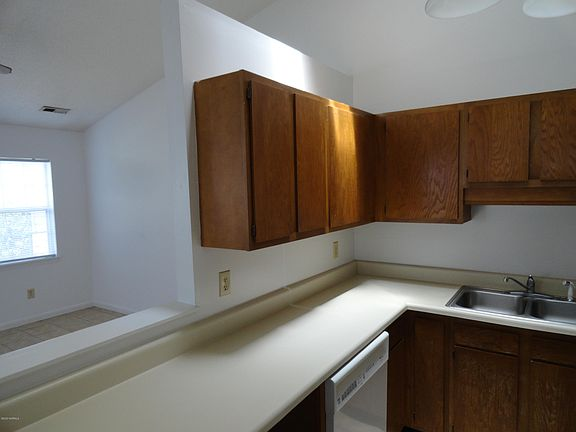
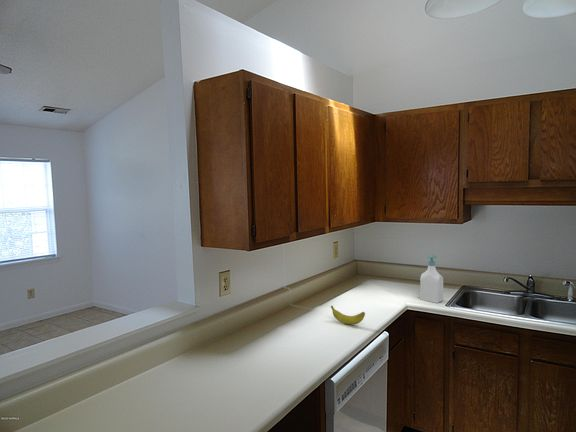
+ banana (347, 316)
+ soap bottle (432, 277)
